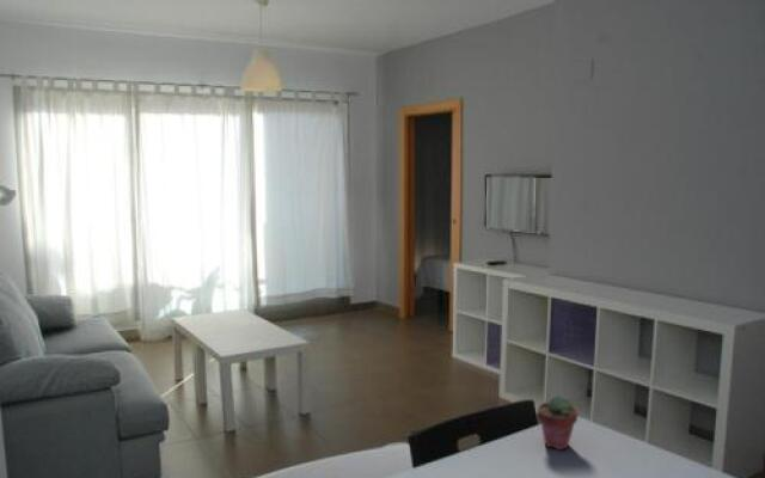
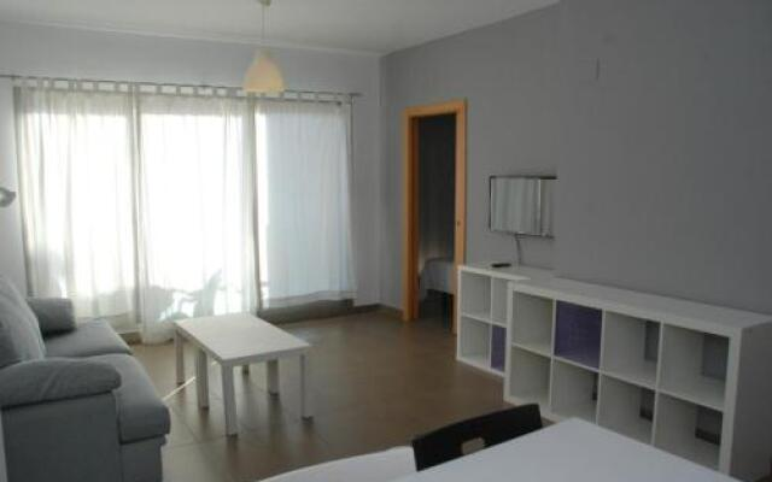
- potted succulent (557, 418)
